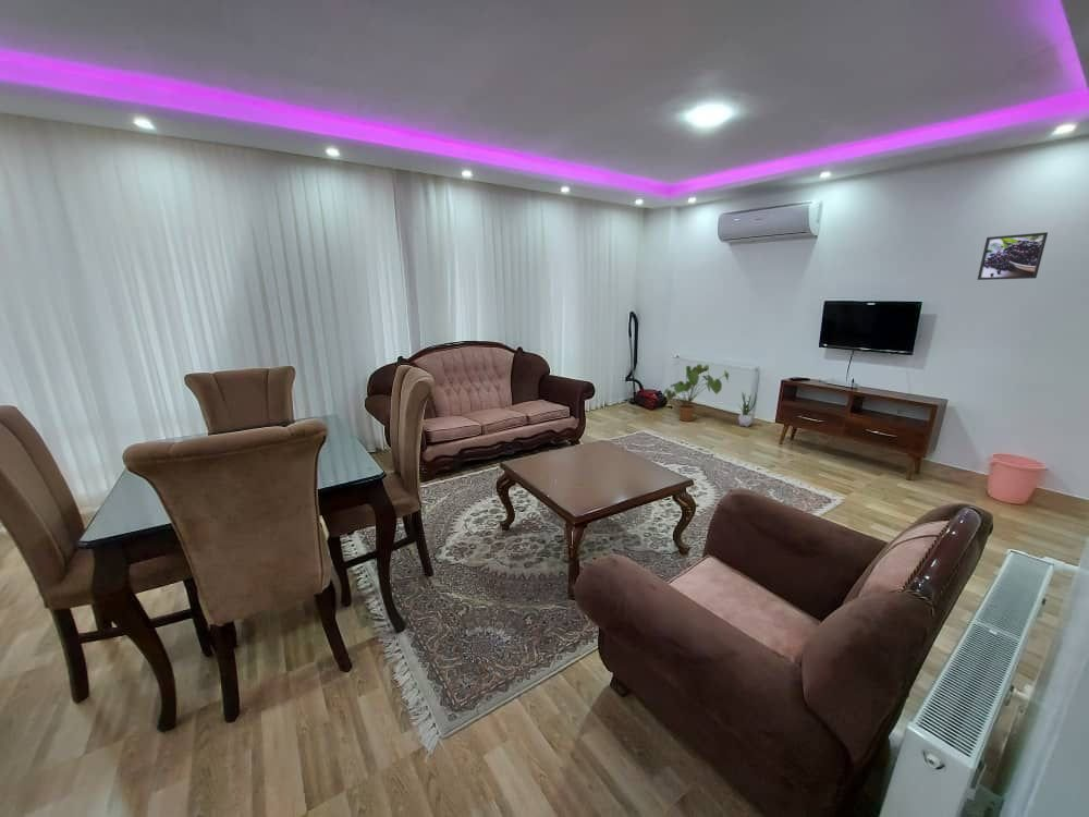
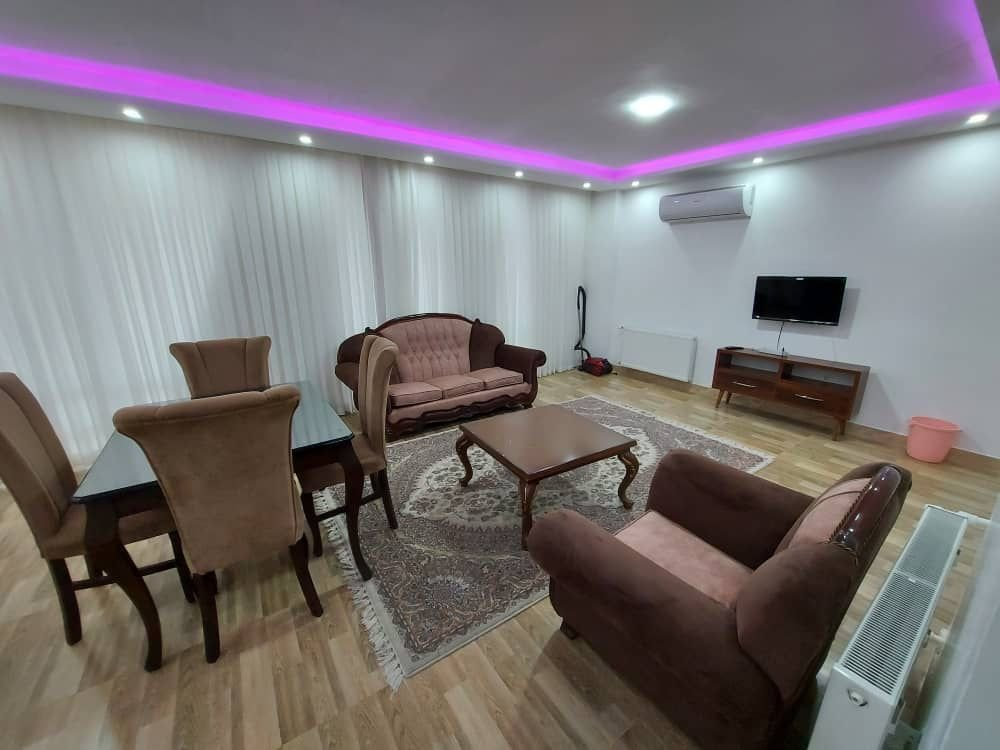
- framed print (1011, 257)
- house plant (696, 393)
- potted plant (747, 408)
